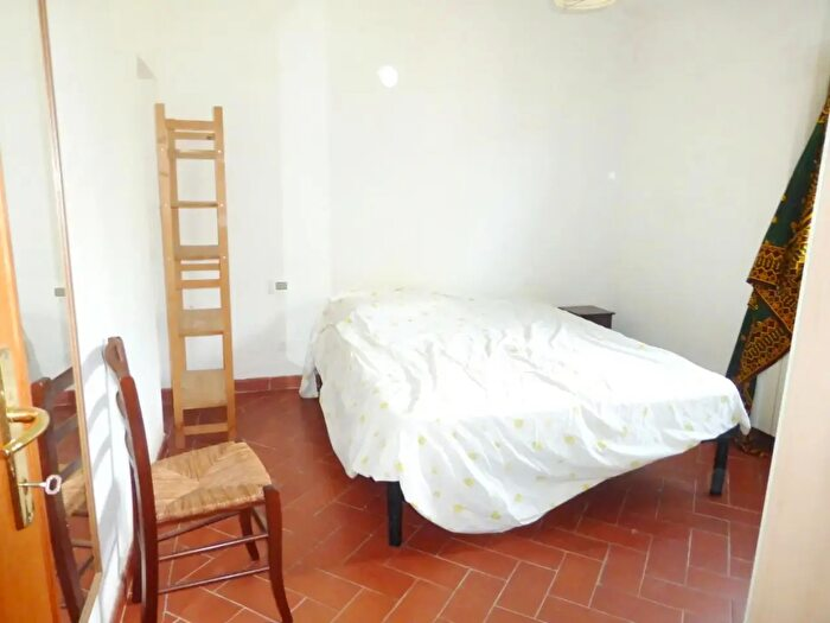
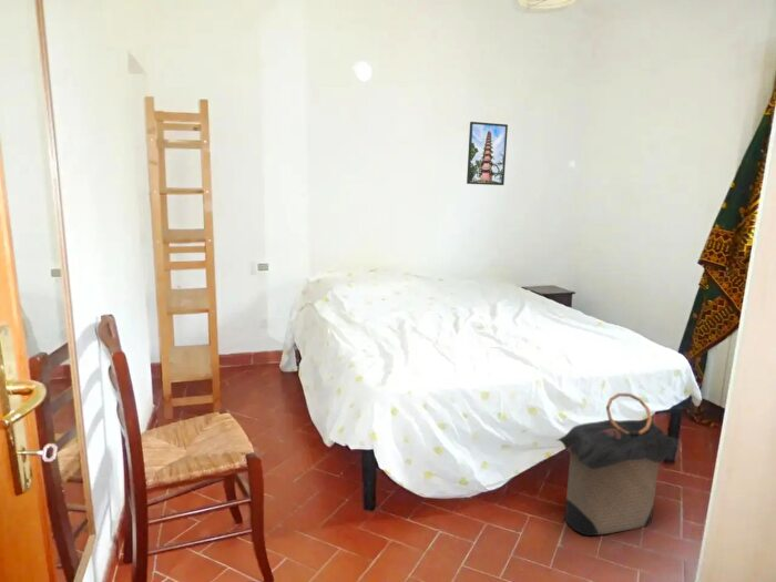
+ laundry hamper (614, 461)
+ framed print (487, 154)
